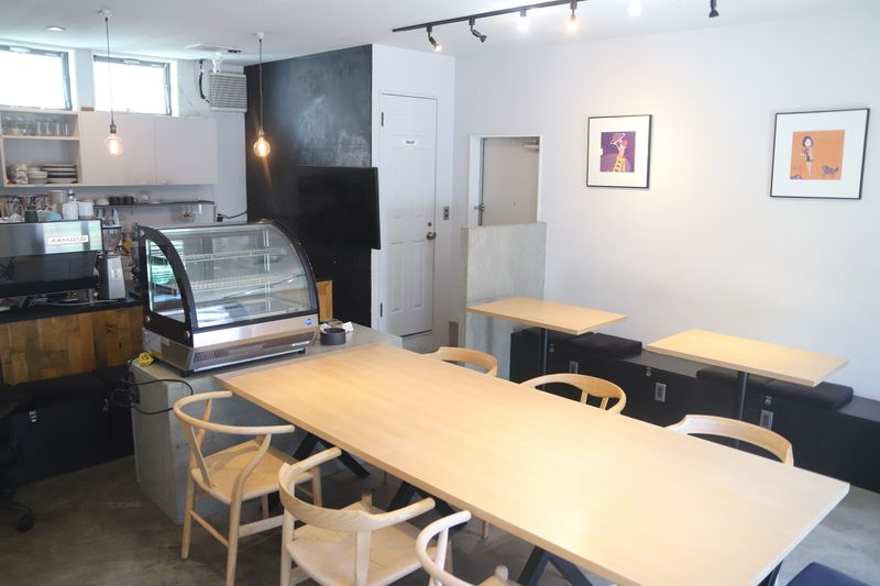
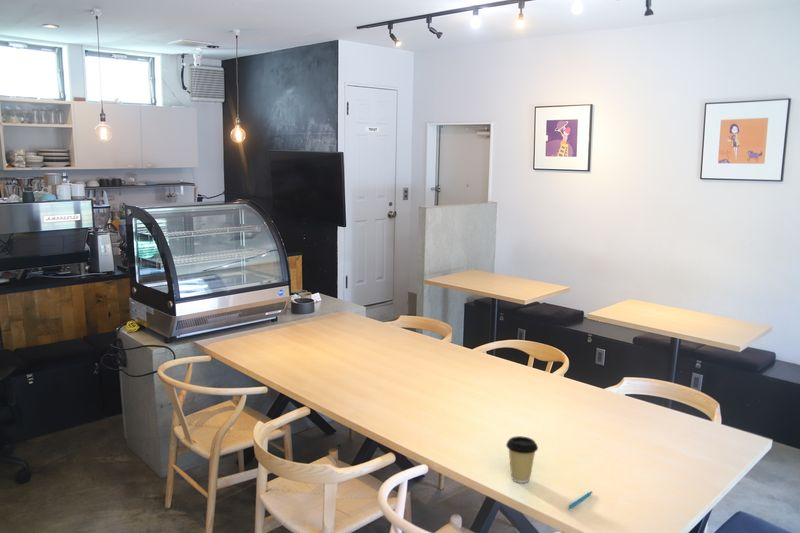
+ coffee cup (521, 459)
+ pen (580, 499)
